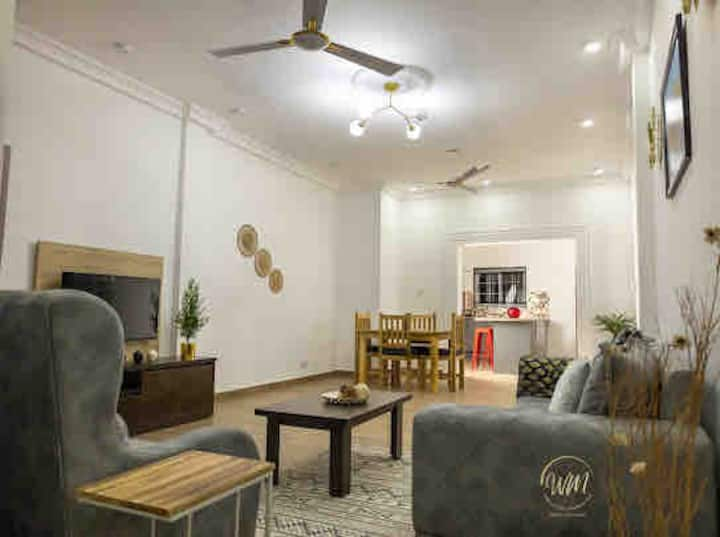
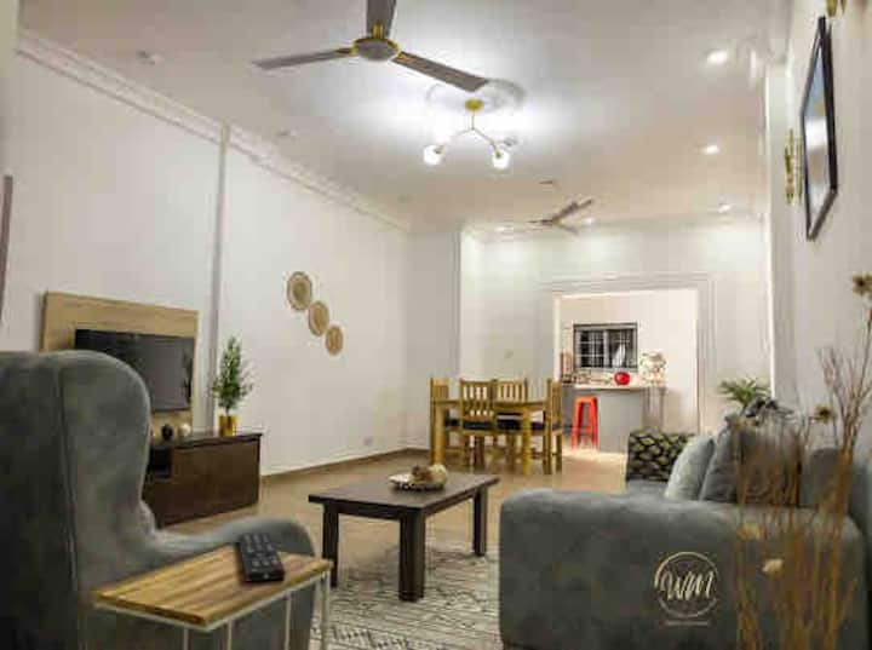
+ remote control (259, 553)
